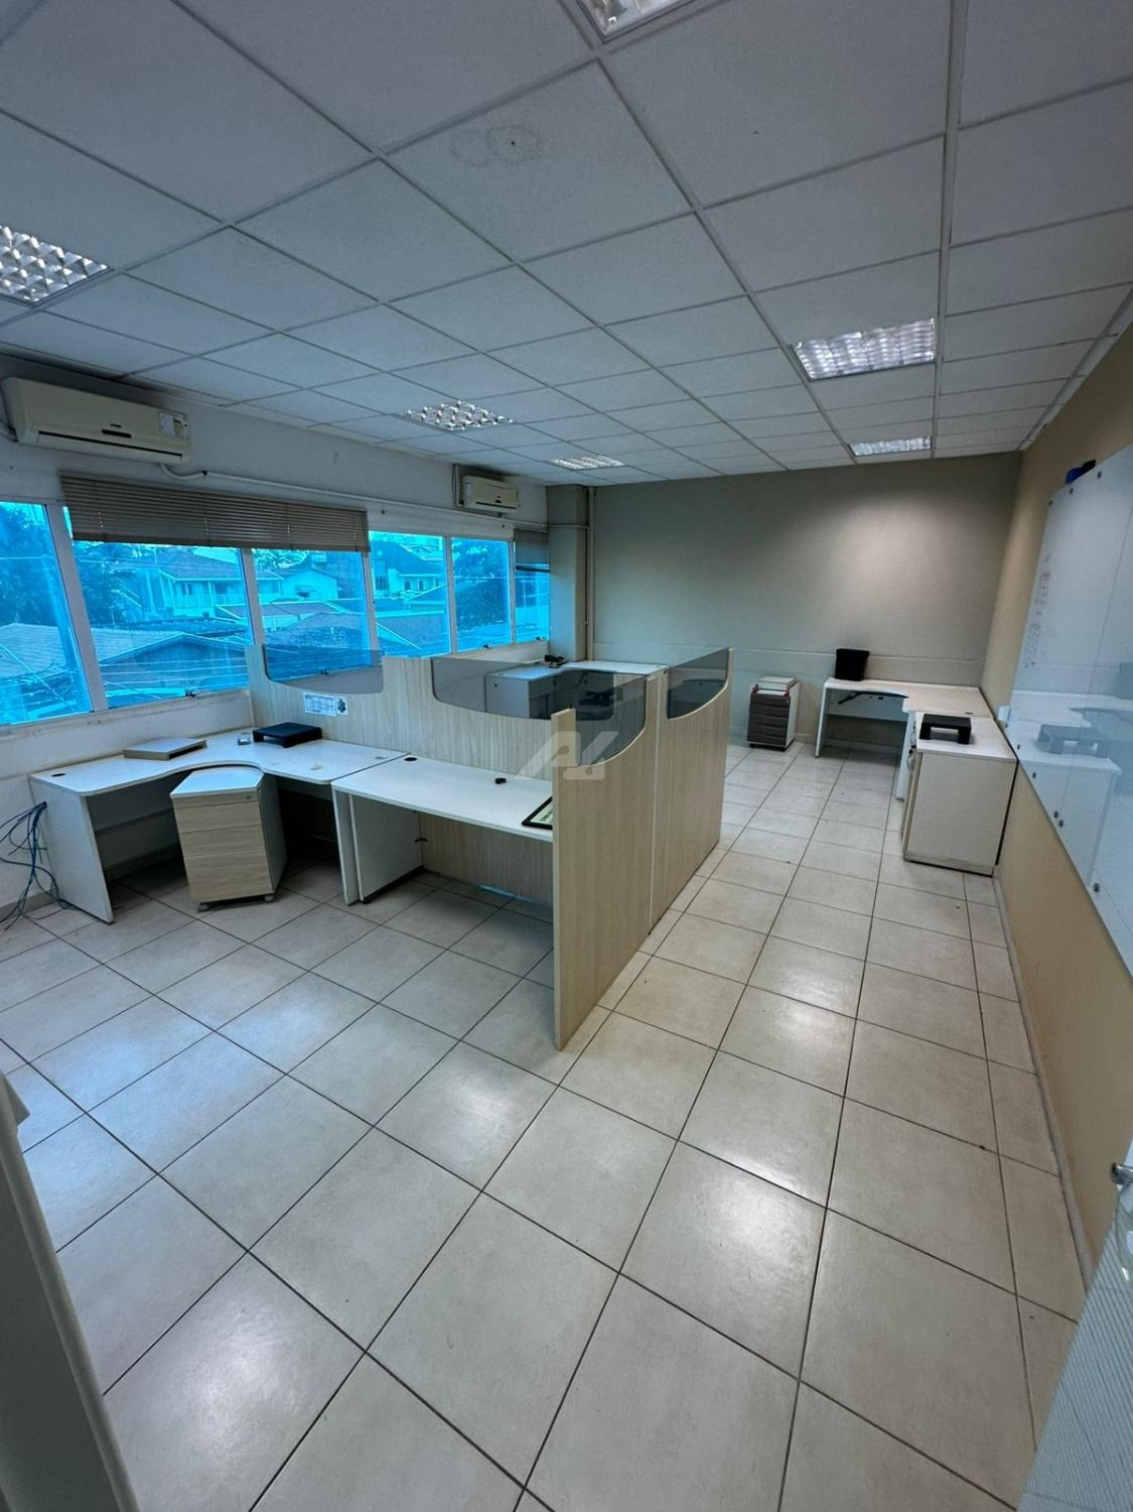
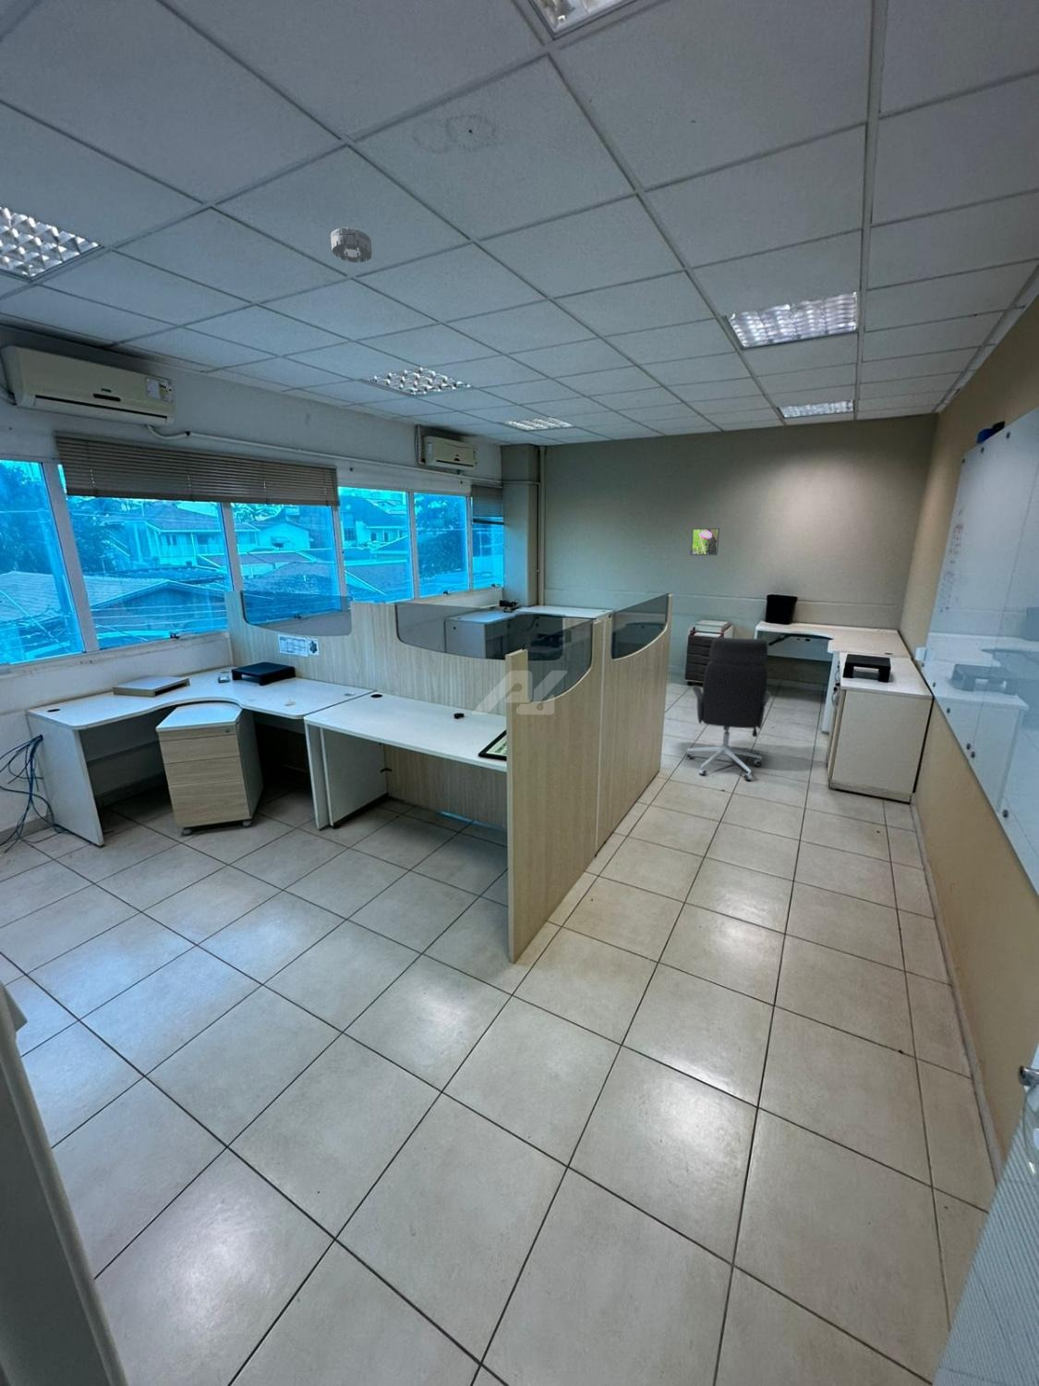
+ smoke detector (351, 244)
+ office chair (730, 702)
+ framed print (705, 541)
